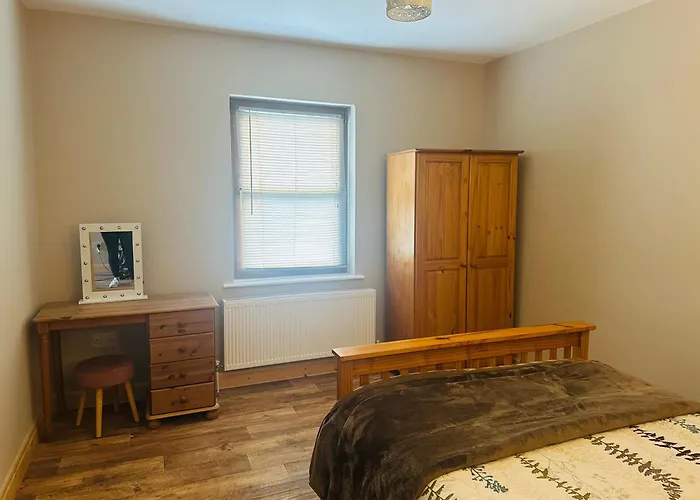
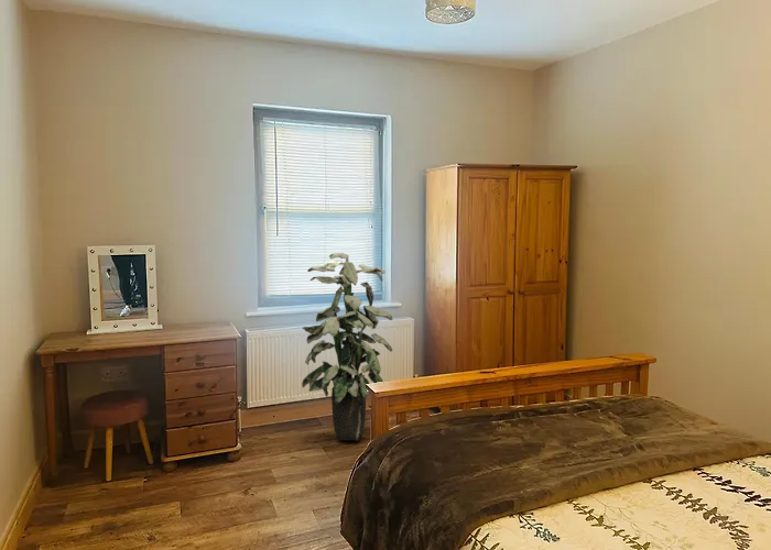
+ indoor plant (344, 344)
